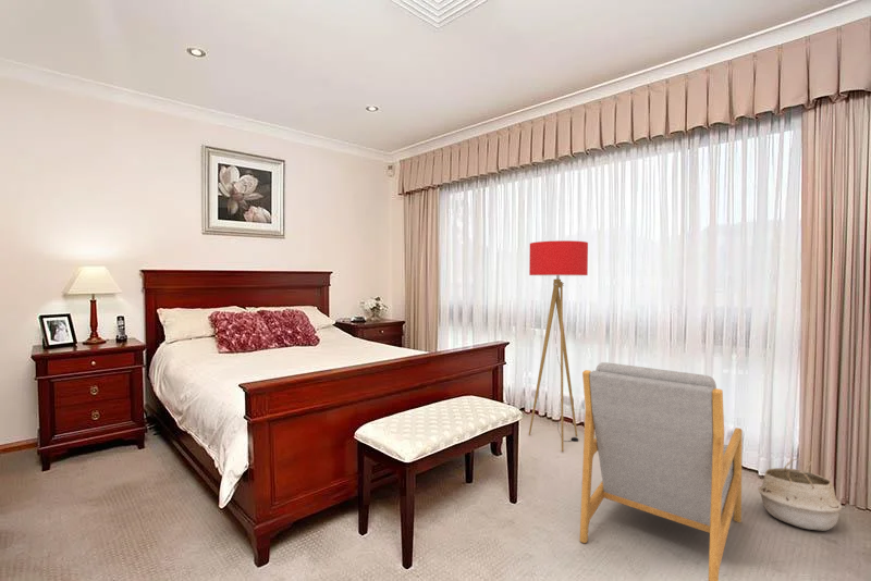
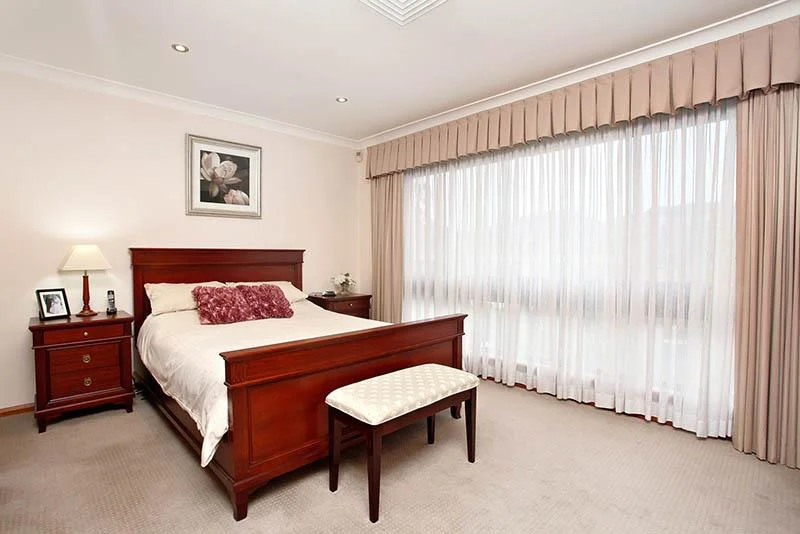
- armchair (664, 445)
- floor lamp (555, 341)
- woven basket (798, 487)
